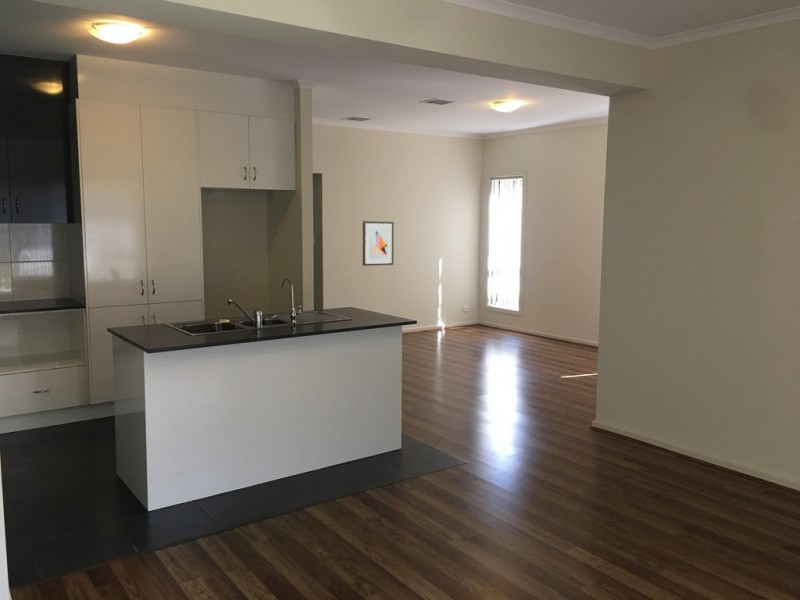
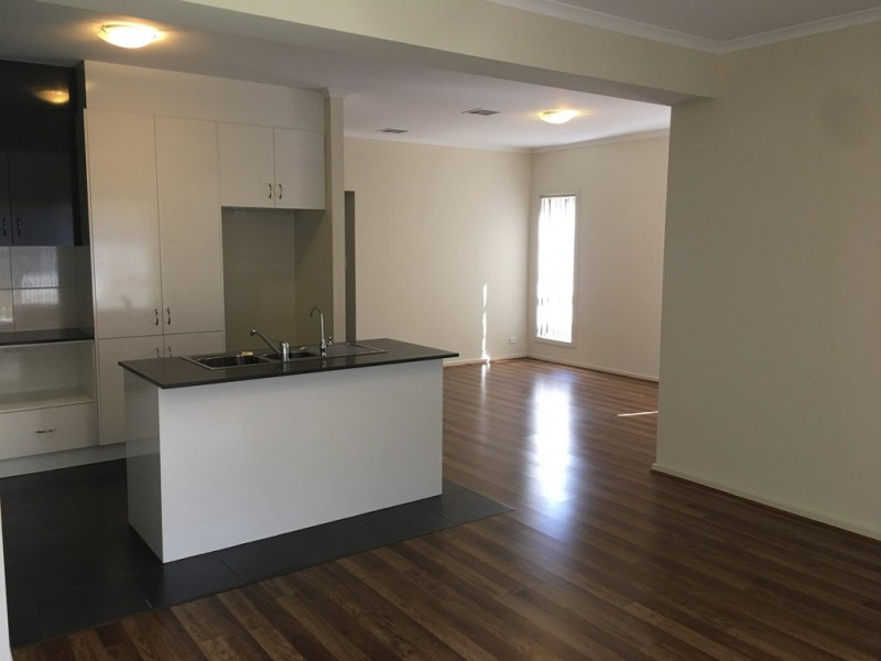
- wall art (378, 243)
